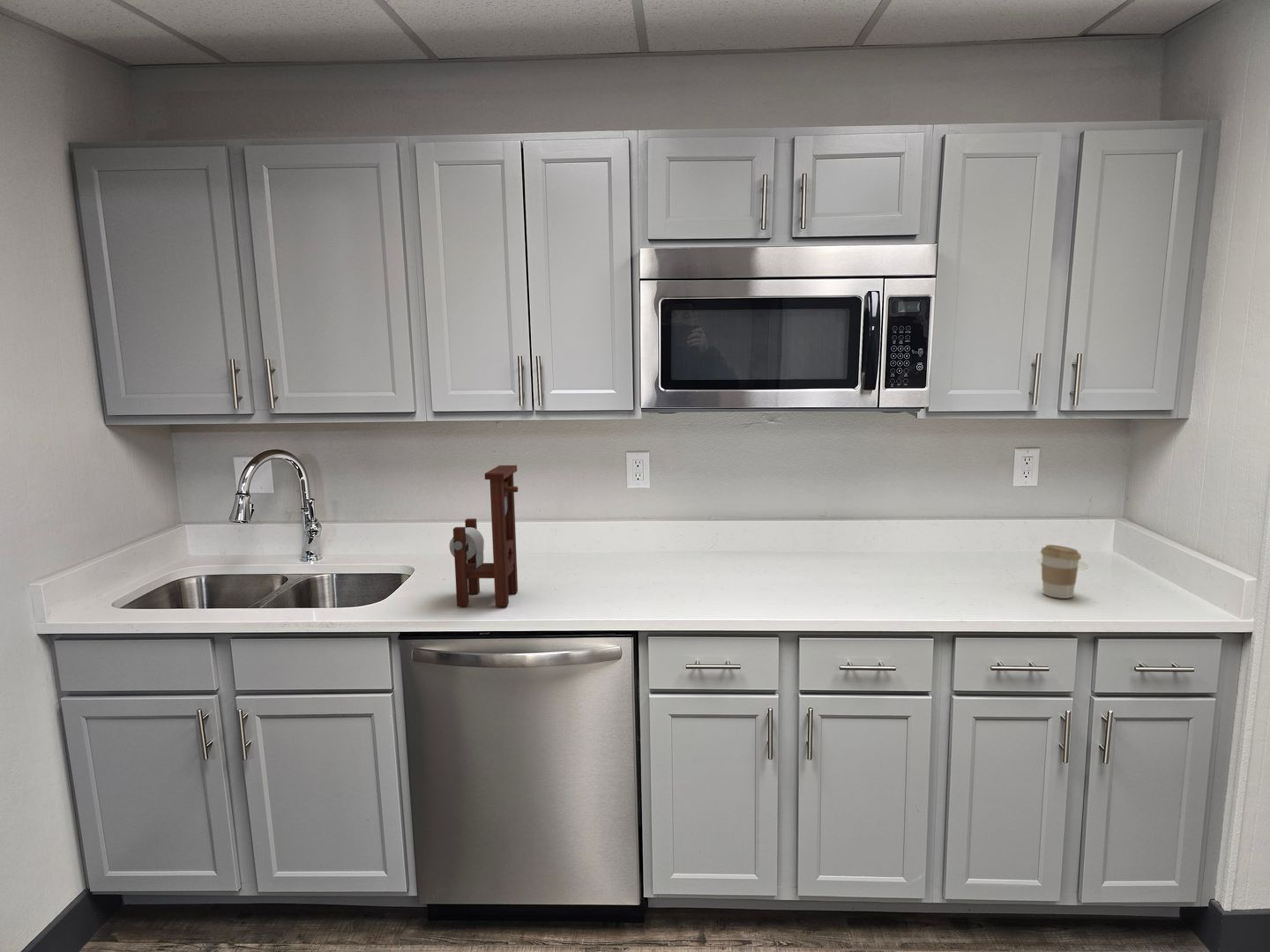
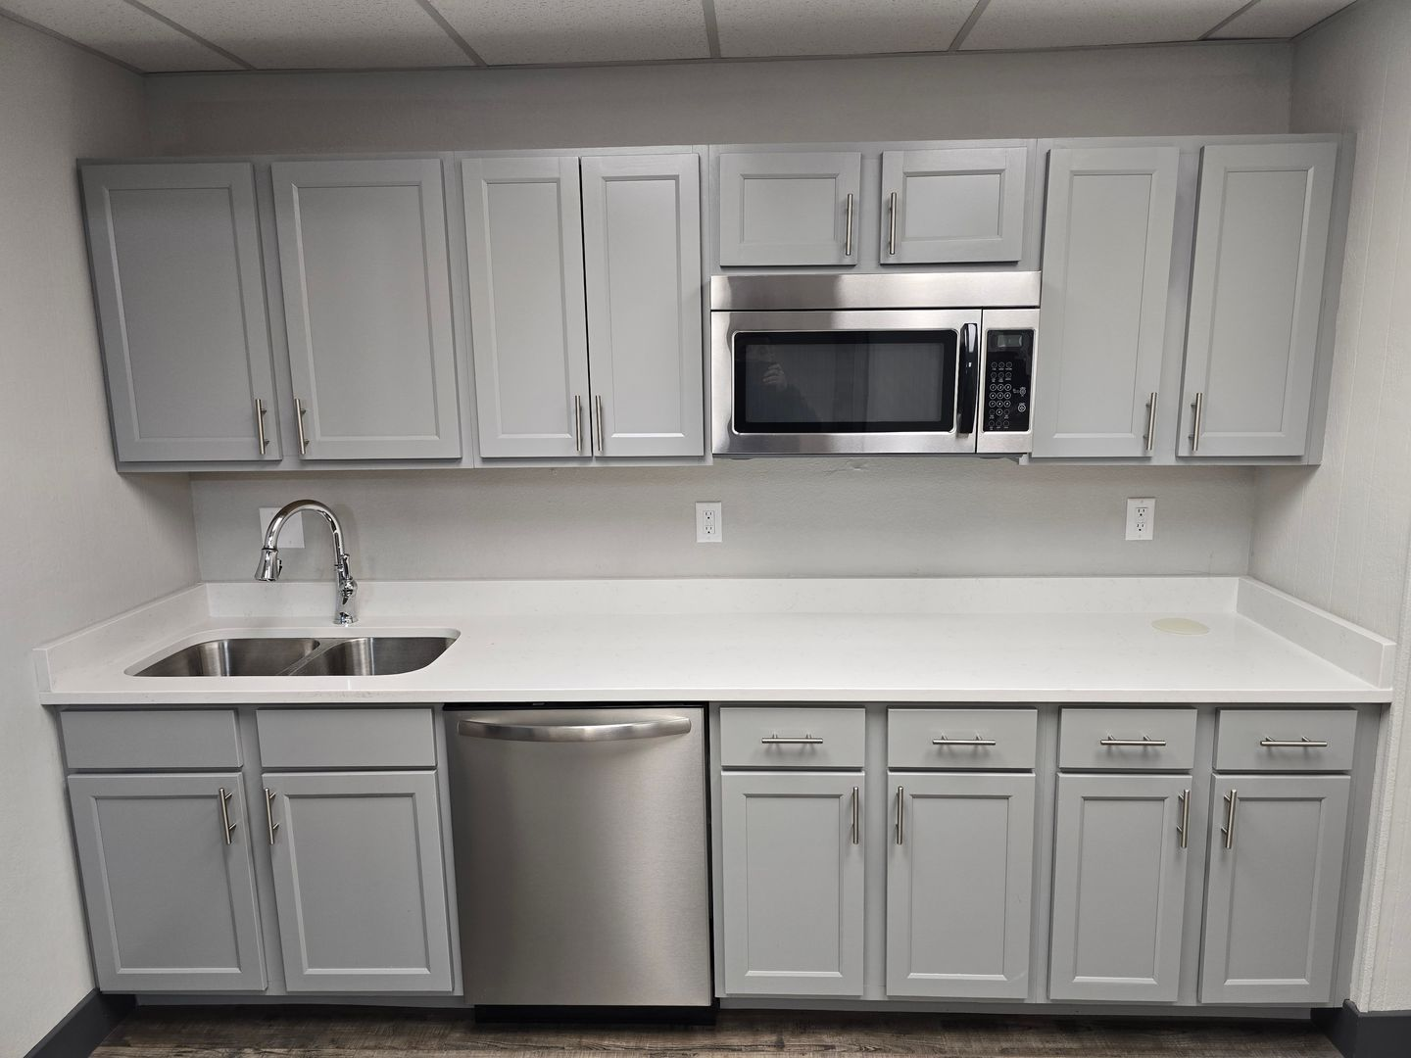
- coffee cup (1059, 569)
- paper towel holder (482, 537)
